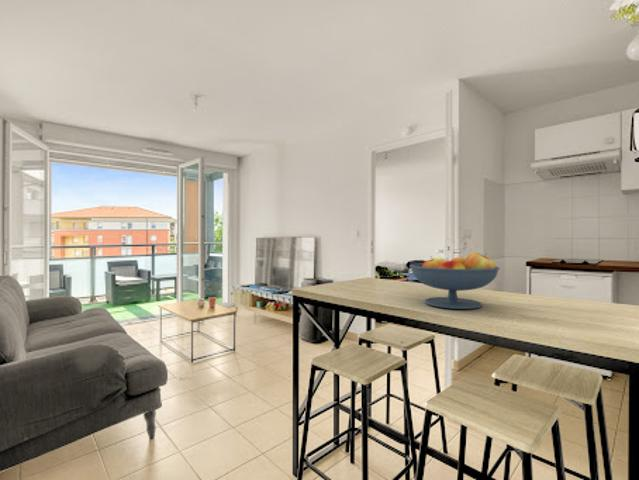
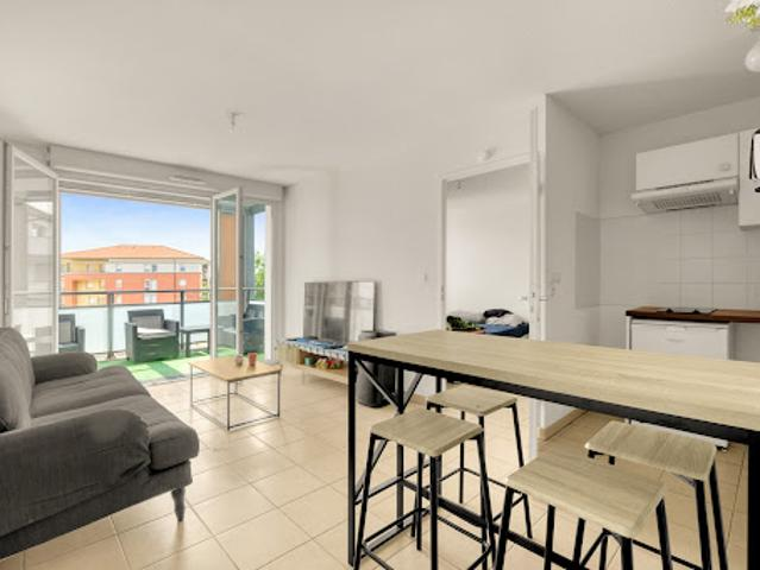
- fruit bowl (452, 278)
